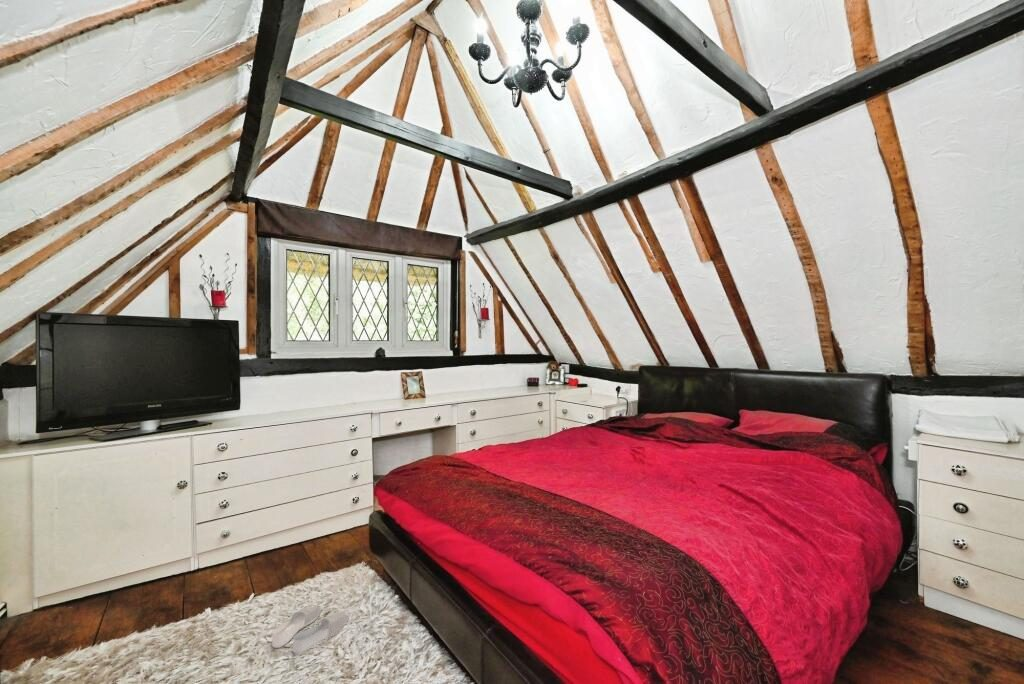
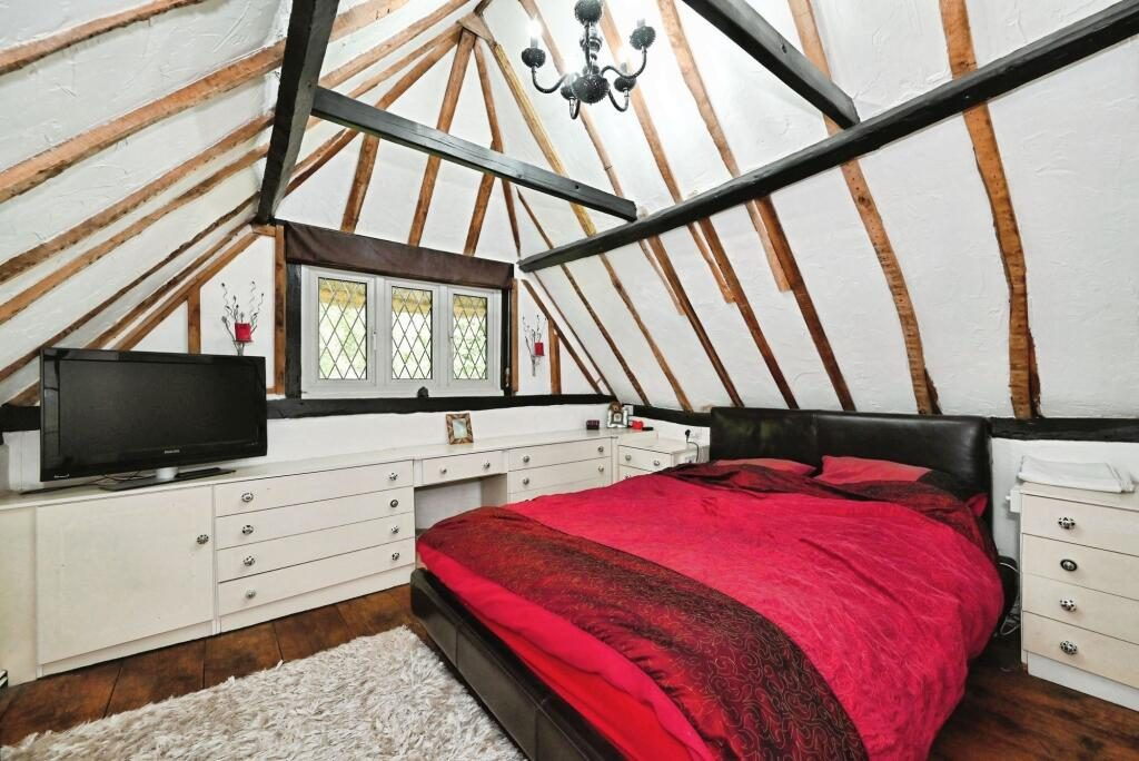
- slippers (309, 623)
